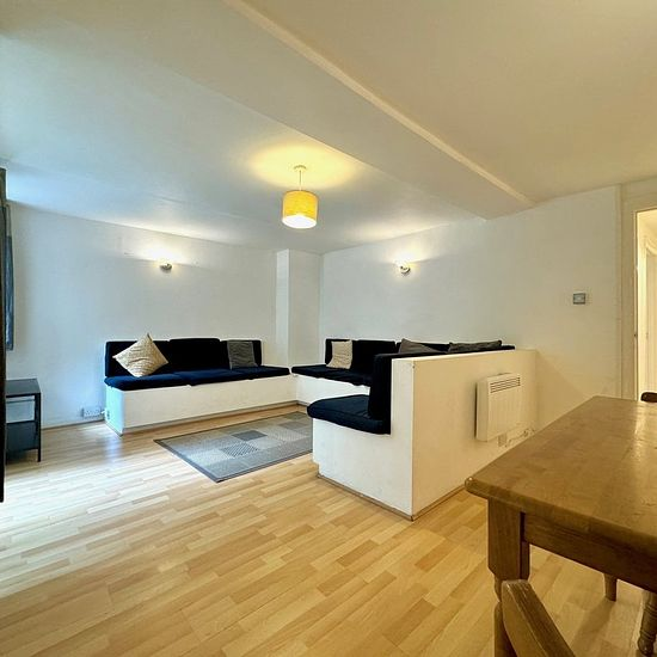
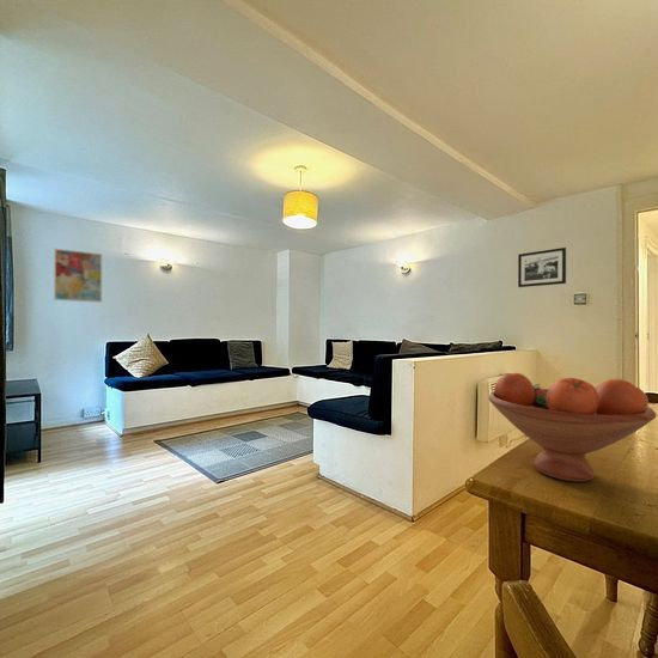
+ picture frame (541, 268)
+ fruit bowl (562, 422)
+ wall art (78, 276)
